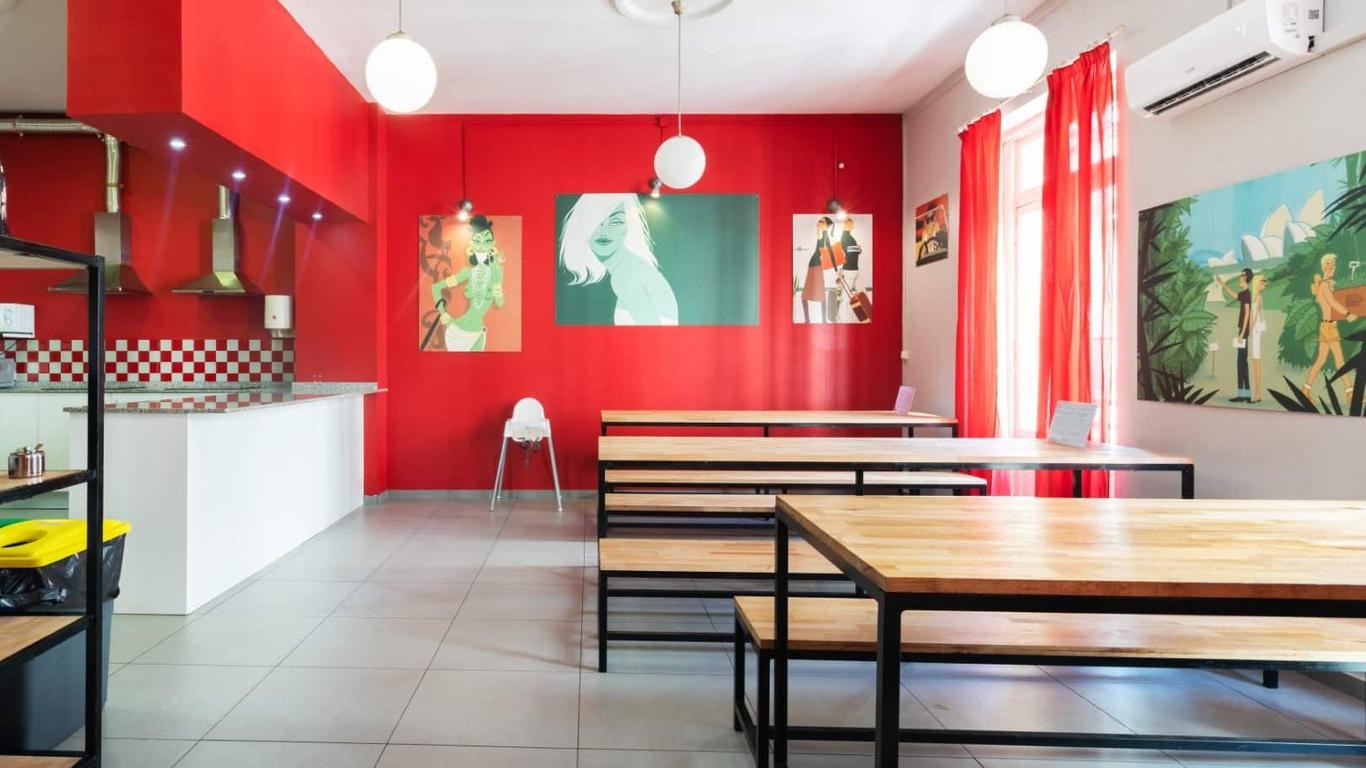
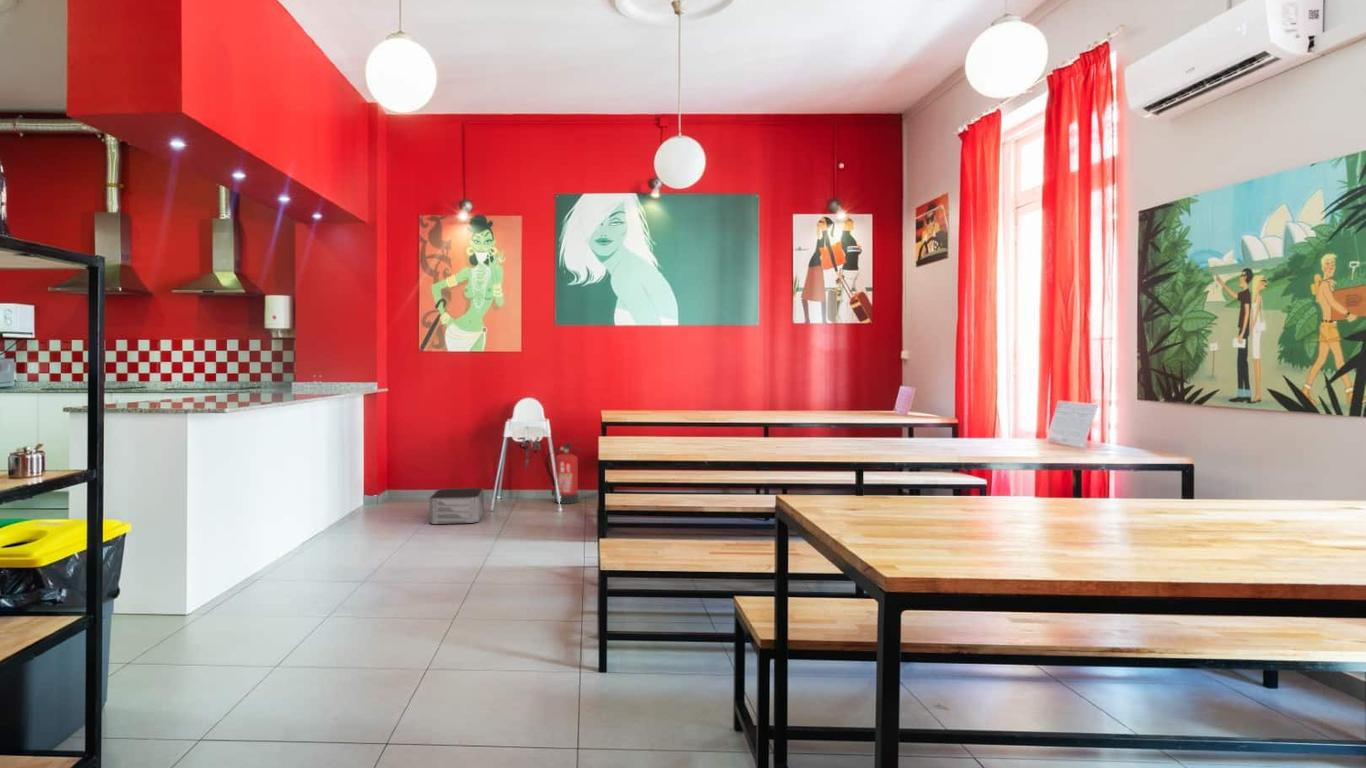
+ storage bin (457, 505)
+ fire extinguisher (563, 470)
